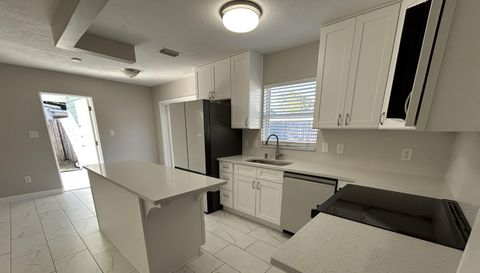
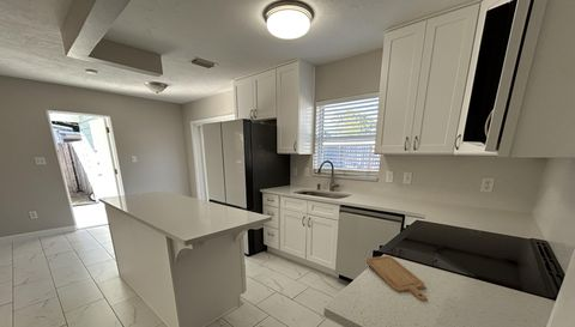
+ chopping board (397, 275)
